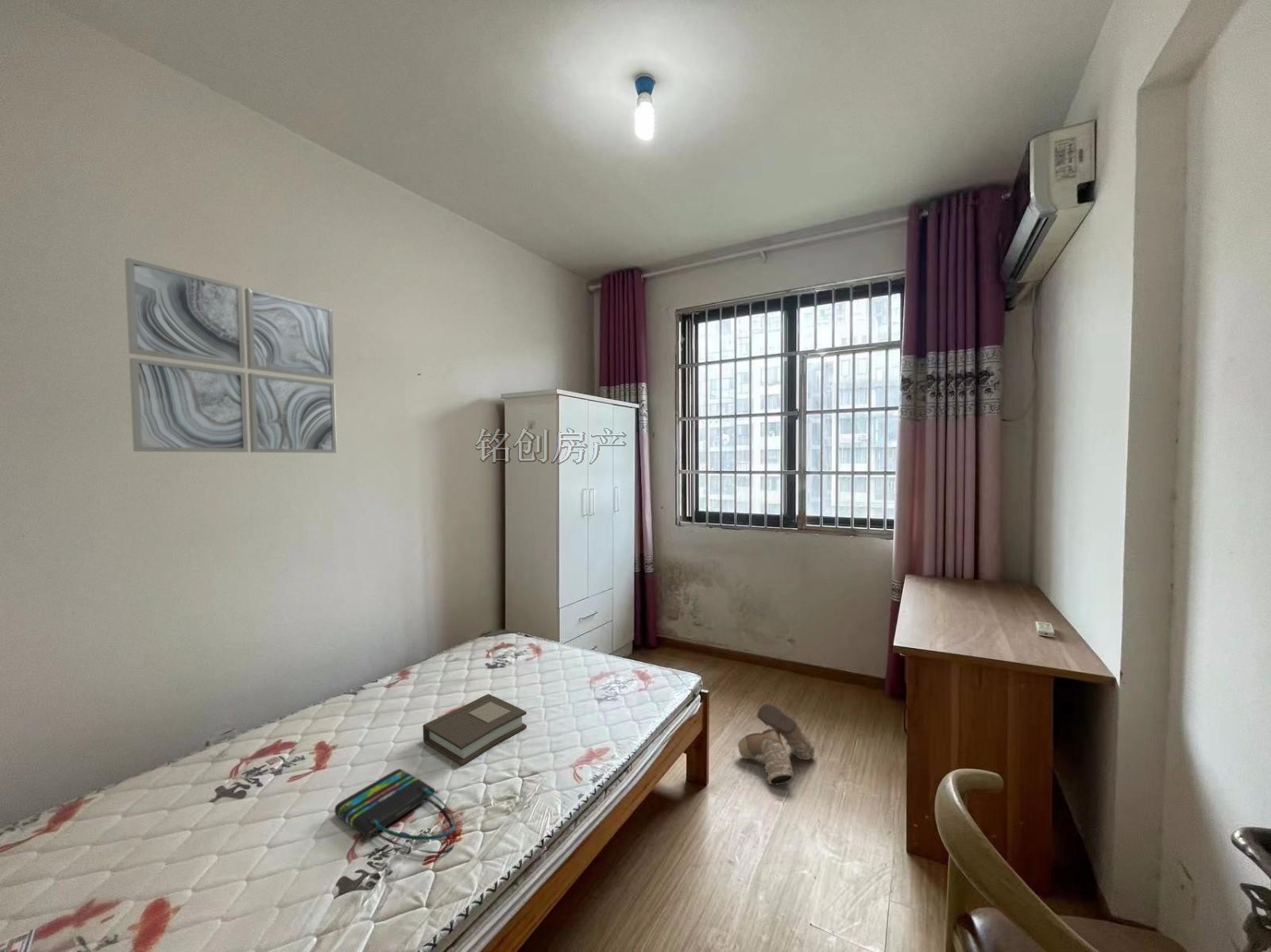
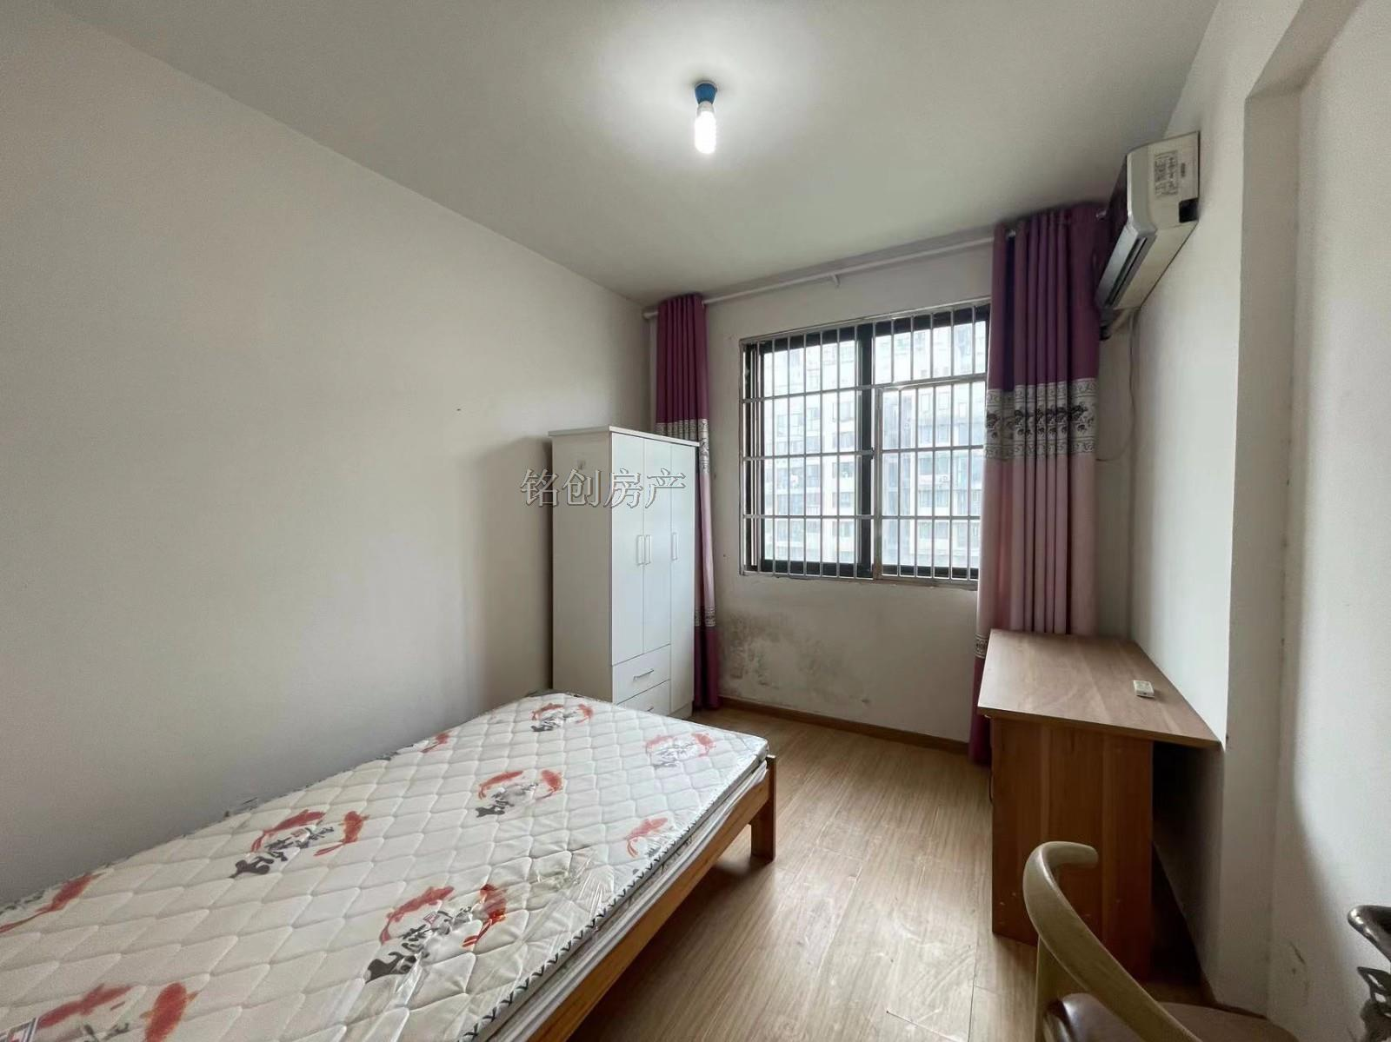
- tote bag (405, 812)
- wall art (248, 368)
- boots (776, 742)
- book (476, 726)
